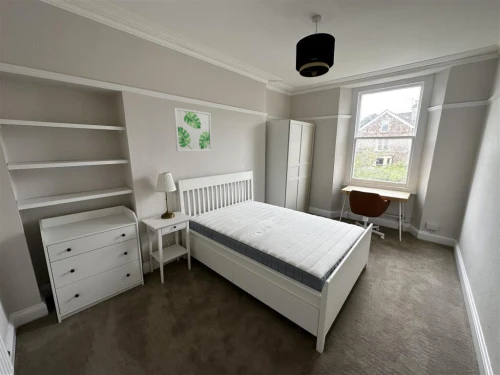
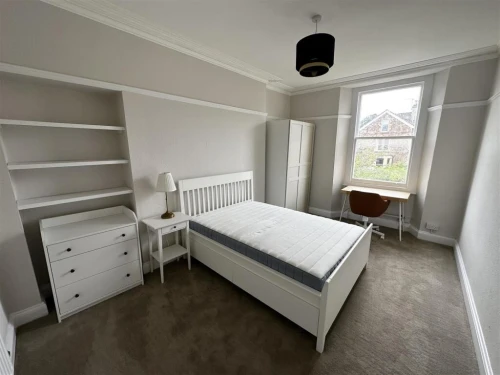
- wall art (194, 131)
